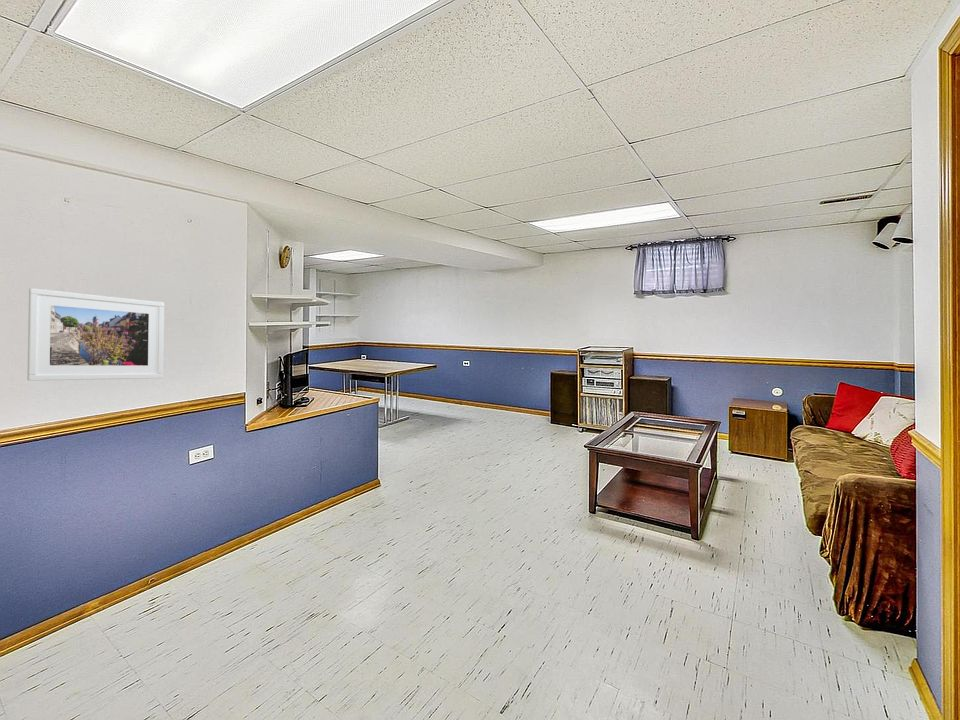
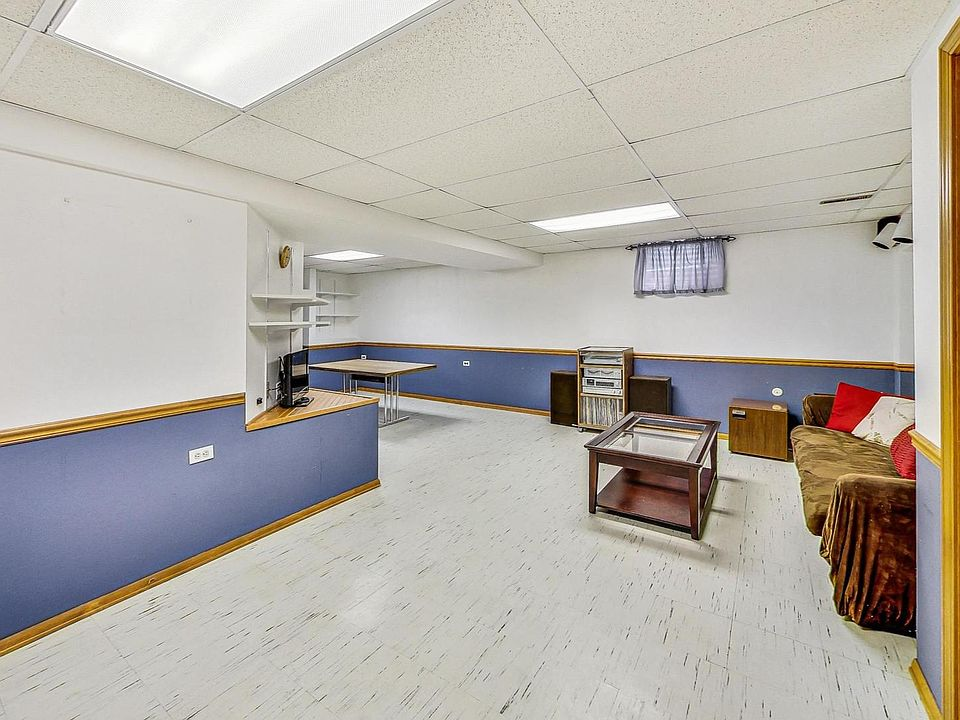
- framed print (102, 337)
